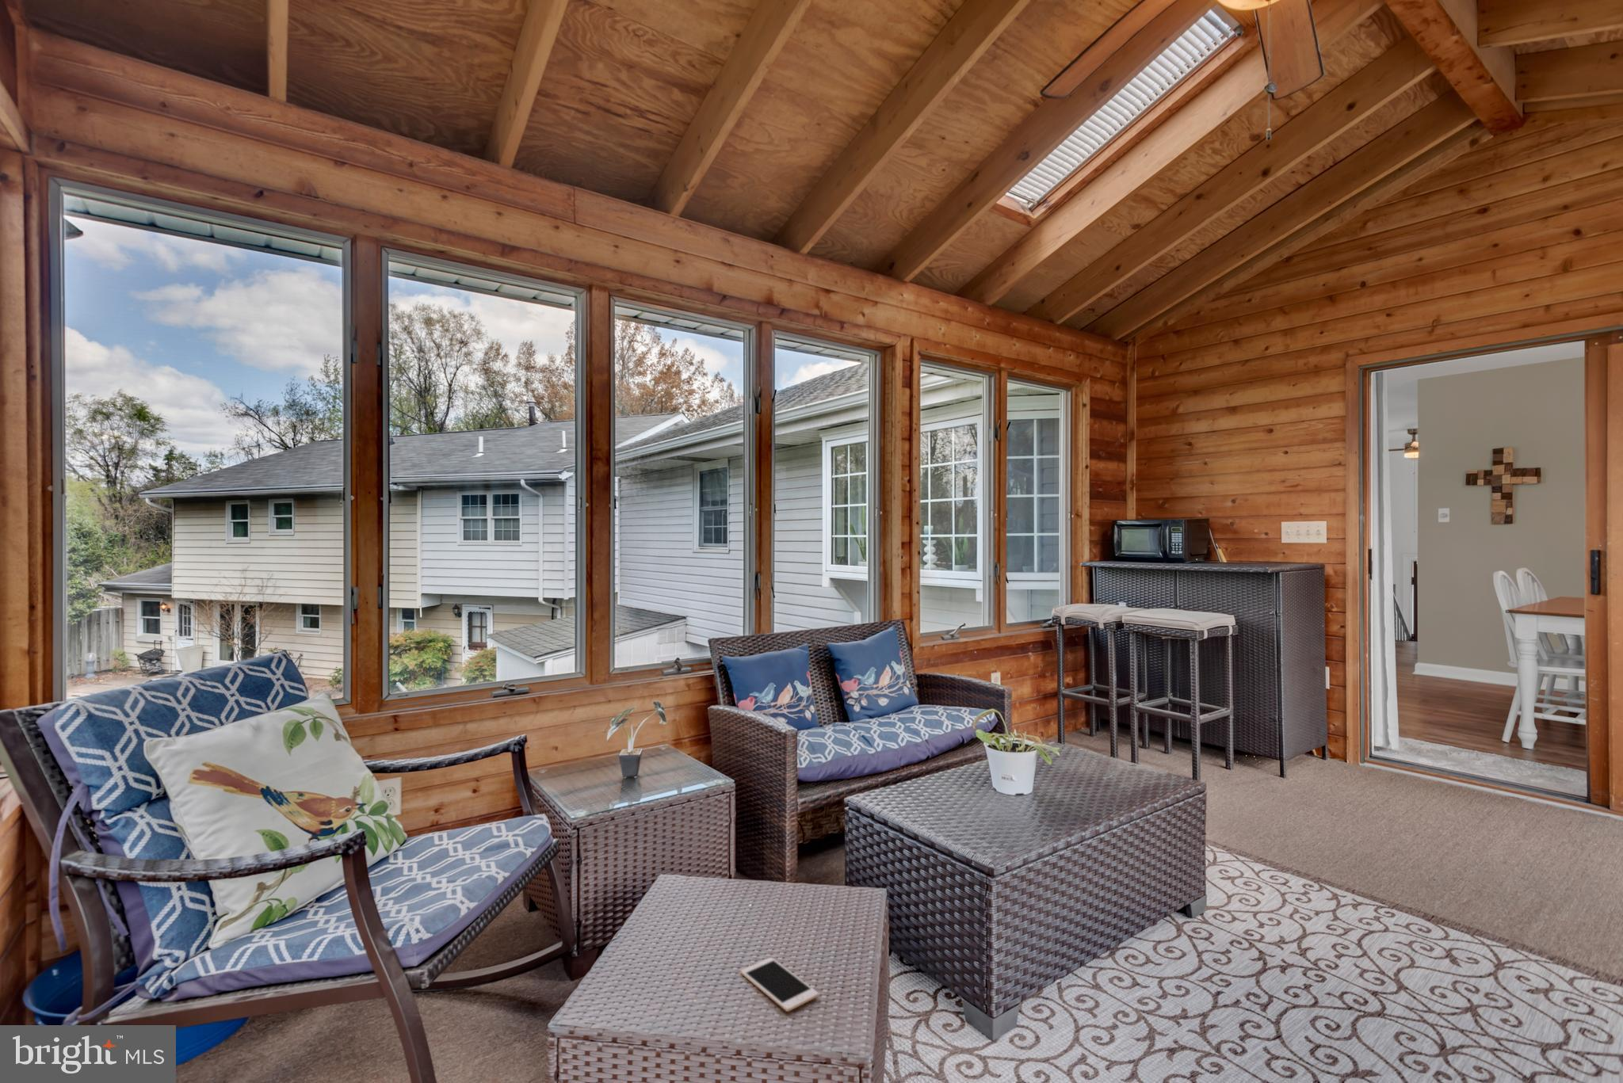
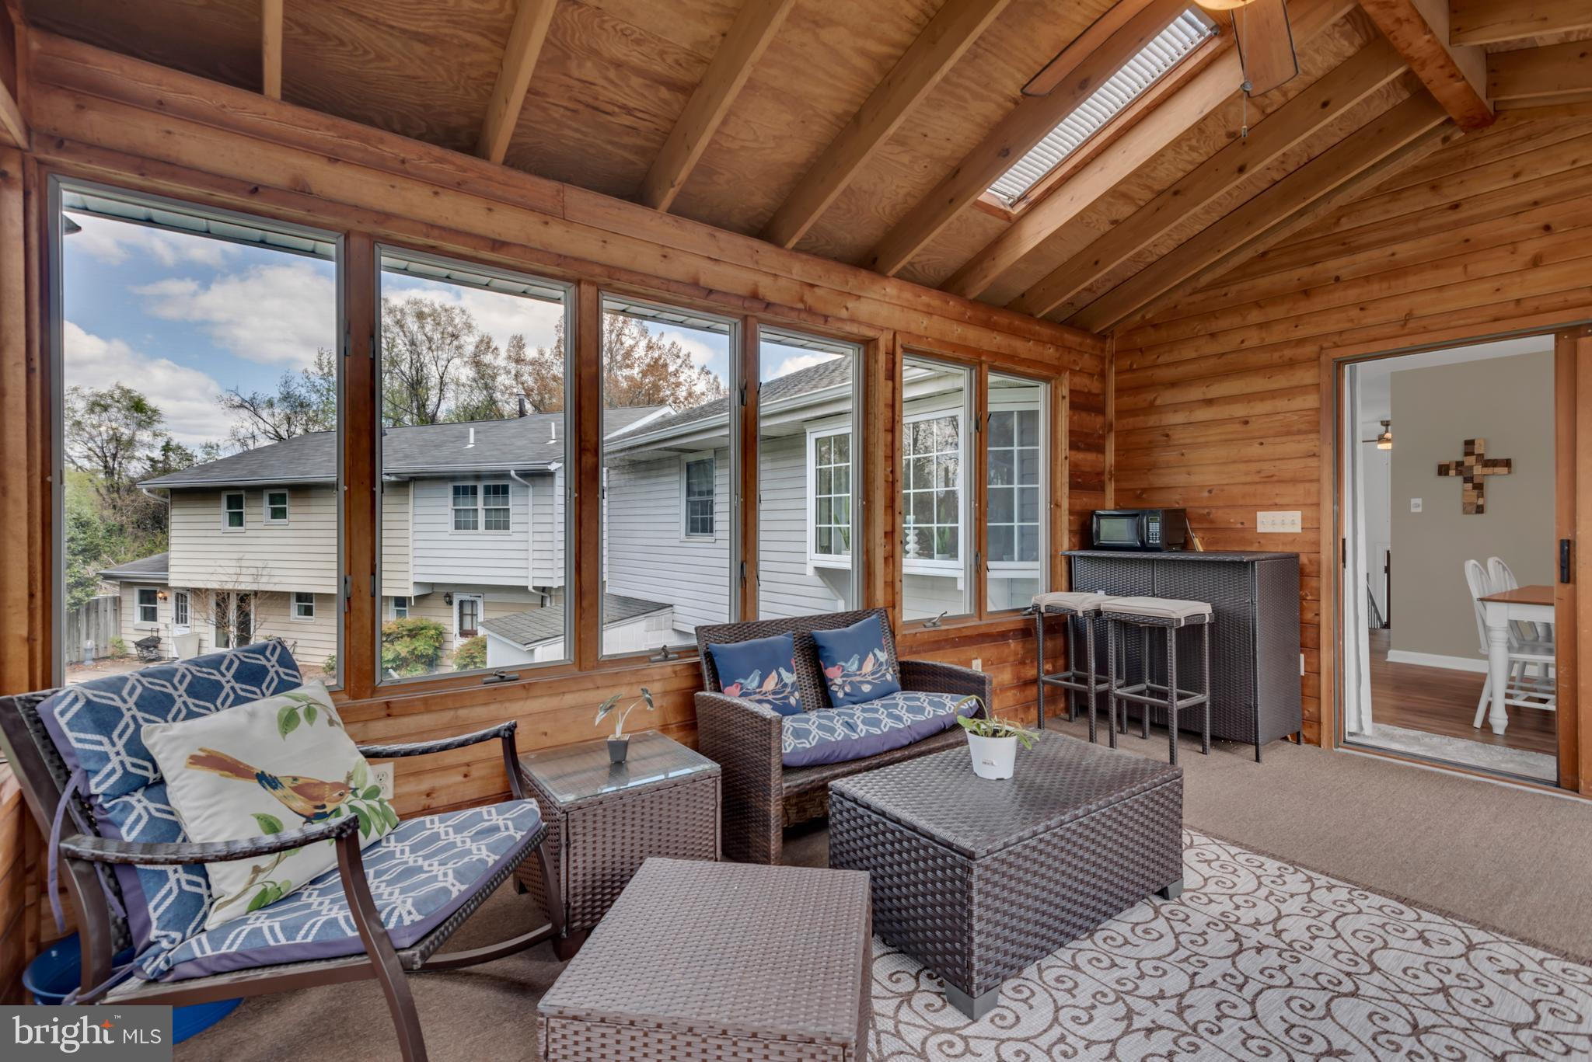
- cell phone (778, 983)
